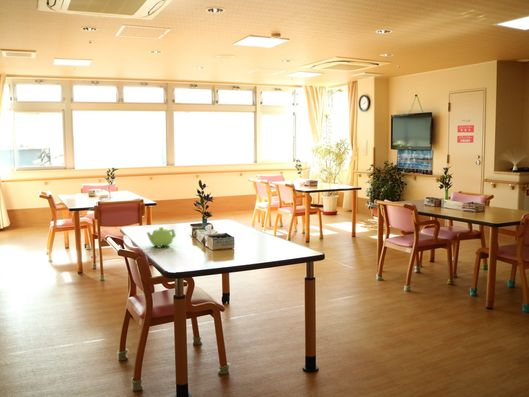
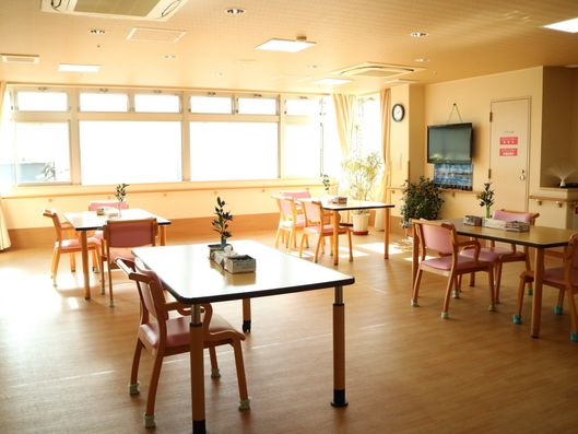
- teapot (161, 236)
